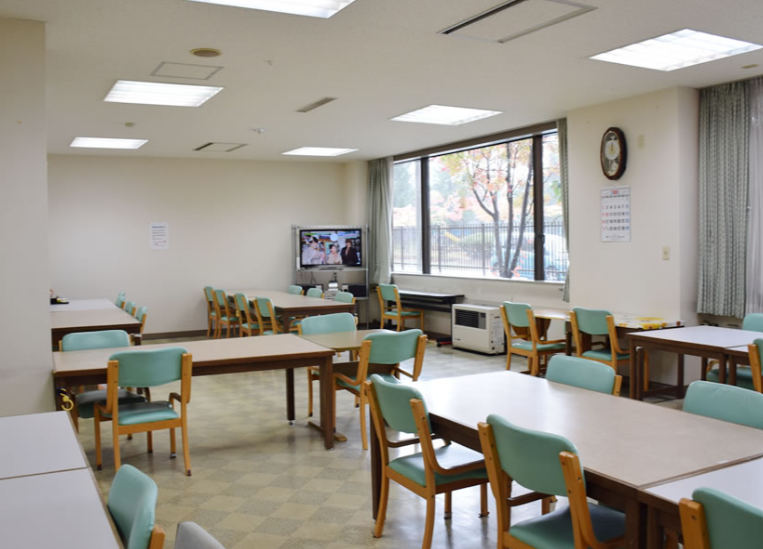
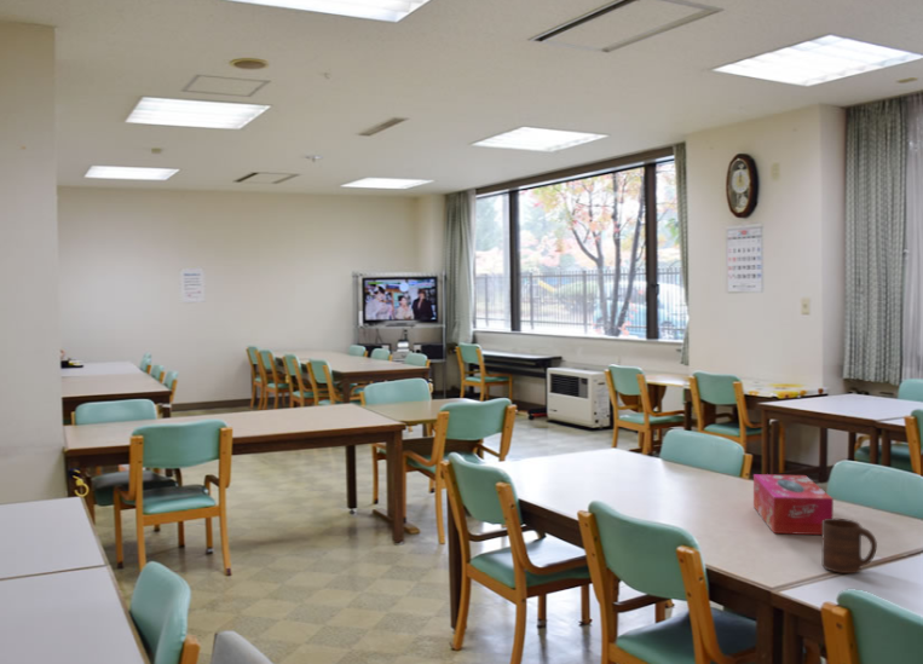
+ tissue box (790, 502)
+ cup (847, 545)
